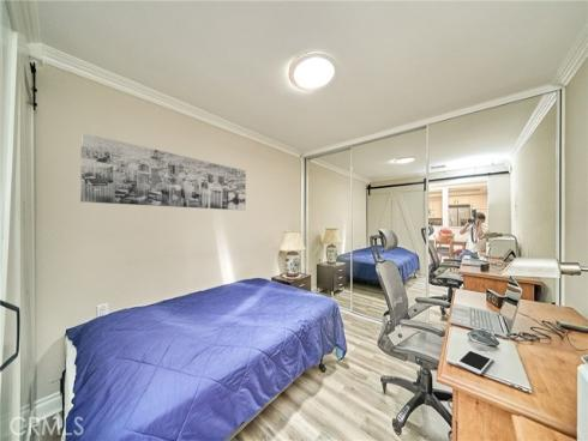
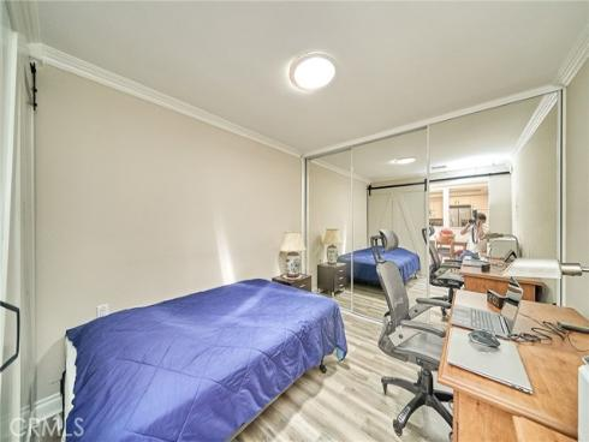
- wall art (185, 181)
- cell phone (474, 361)
